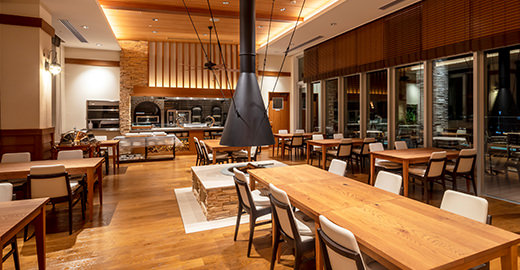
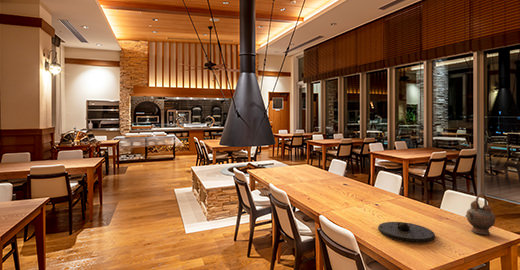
+ plate (405, 227)
+ teapot (478, 213)
